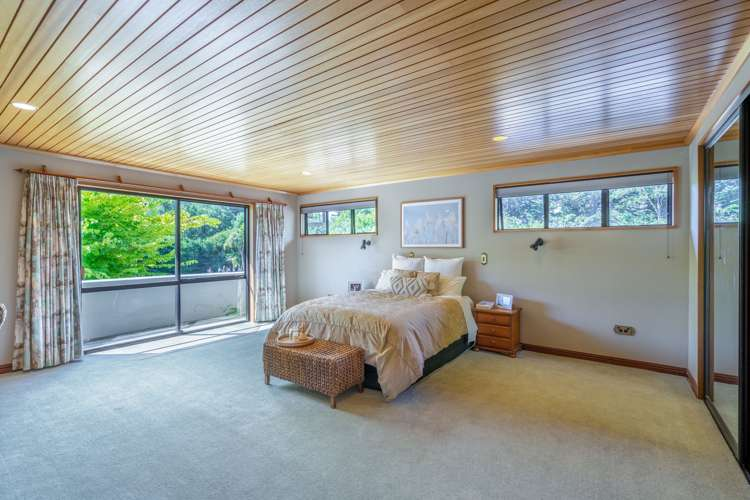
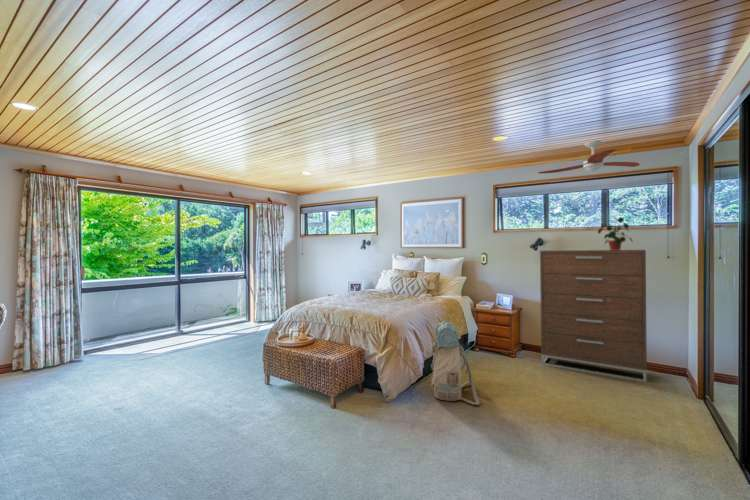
+ ceiling fan (588, 158)
+ potted plant (615, 233)
+ backpack (453, 358)
+ dresser (591, 308)
